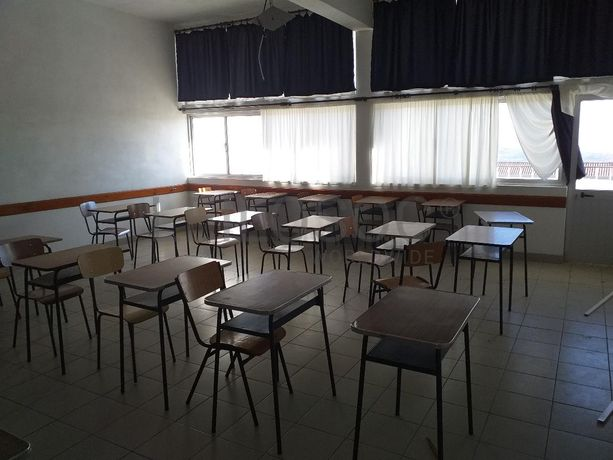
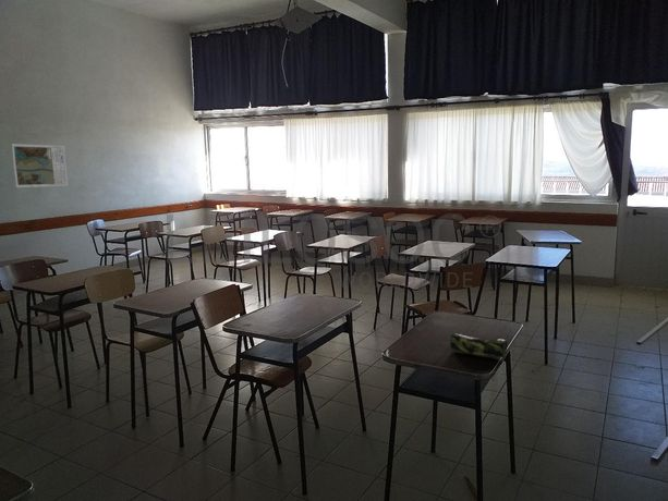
+ map (41, 166)
+ pencil case (476, 345)
